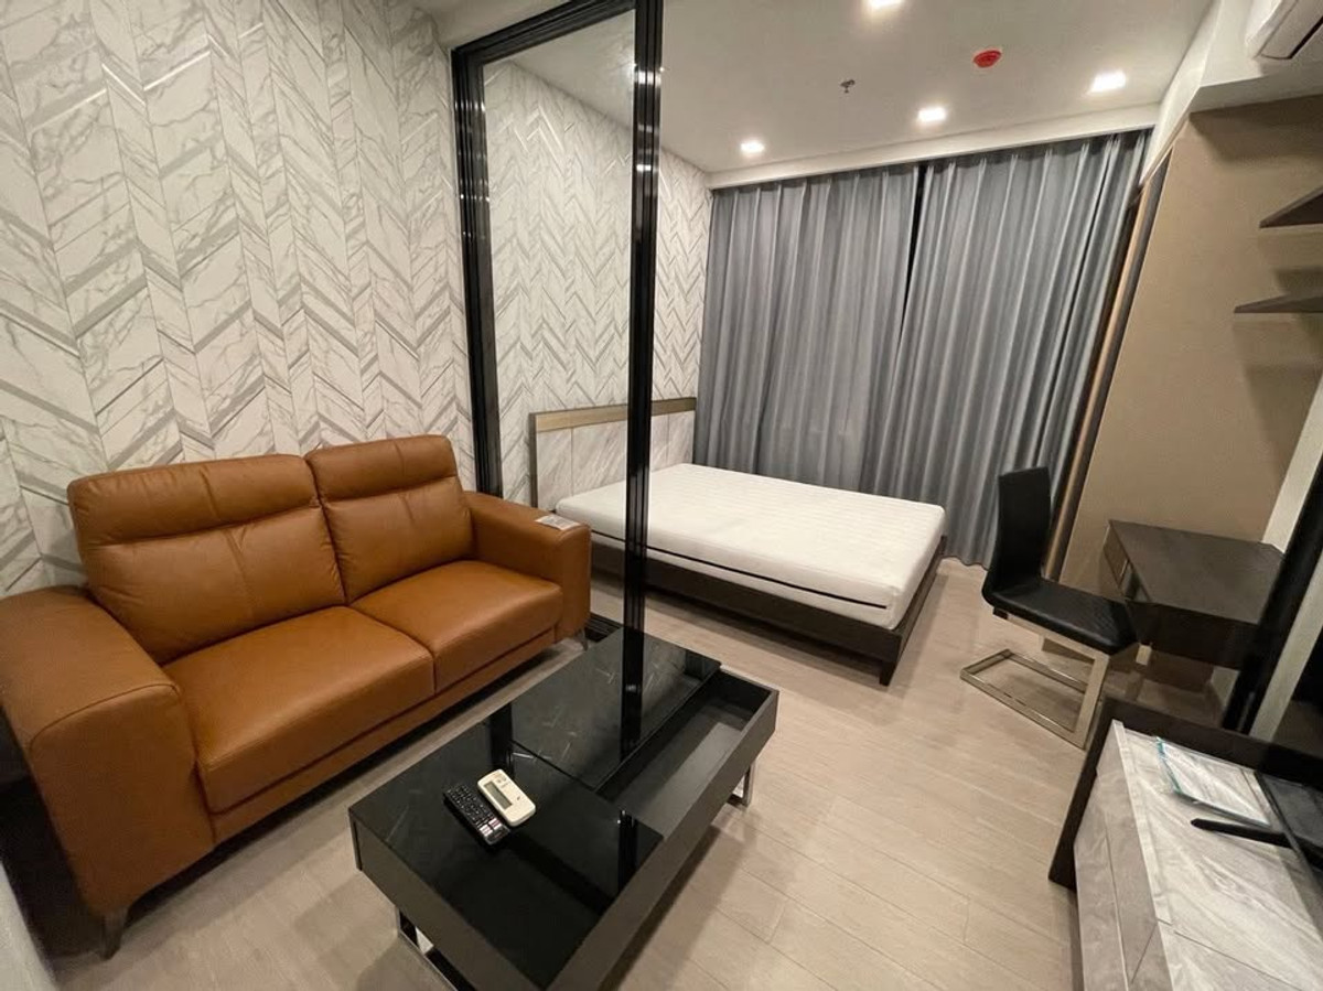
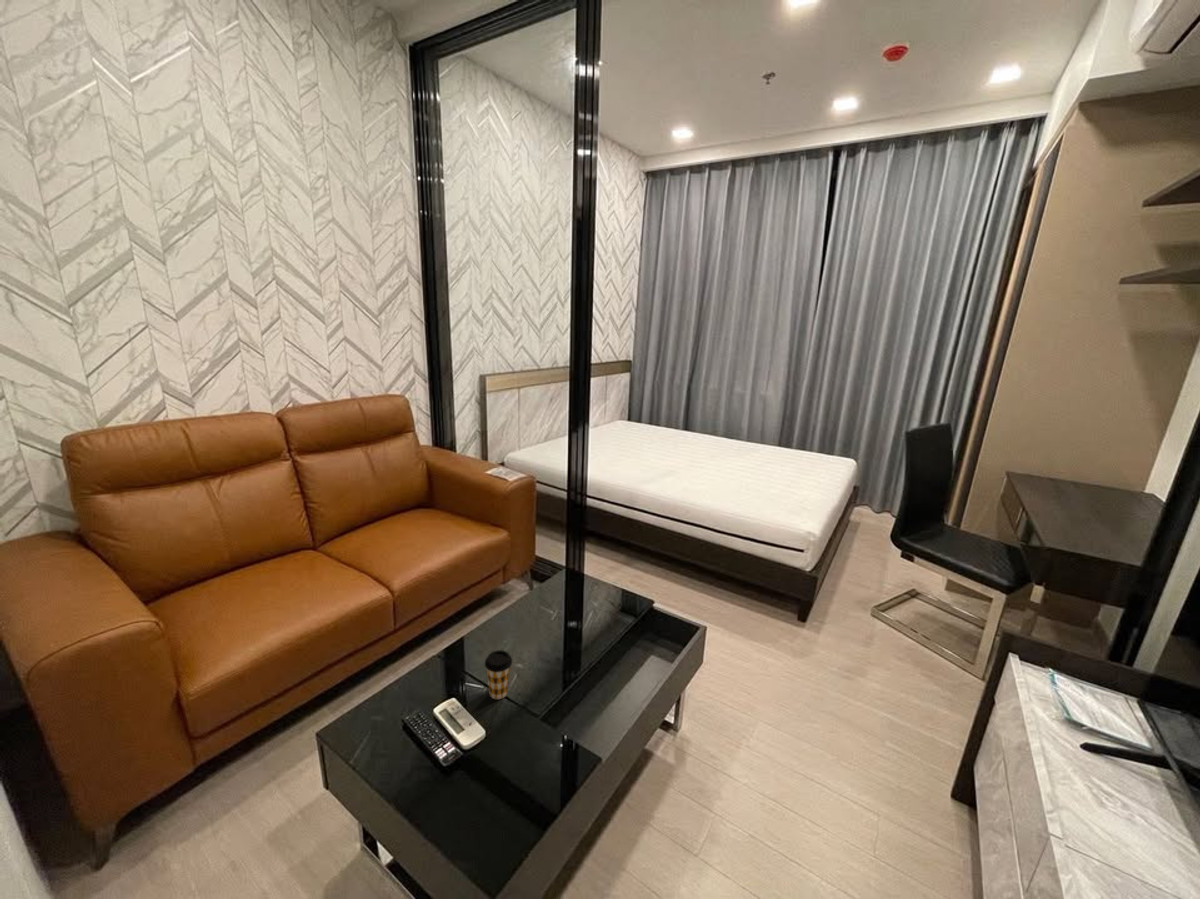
+ coffee cup (498, 675)
